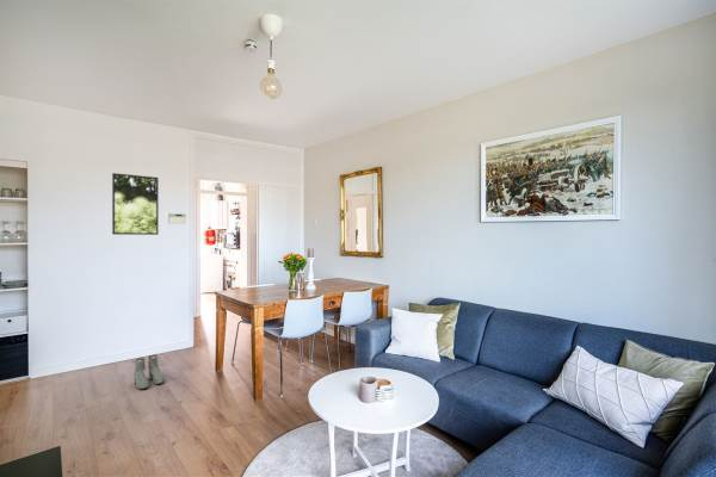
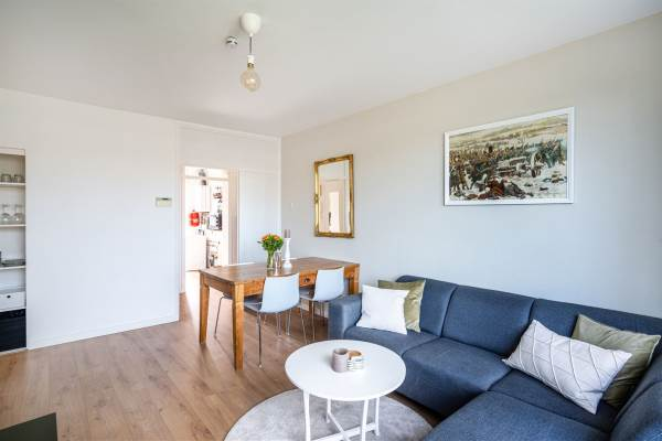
- boots (149, 370)
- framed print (136, 204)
